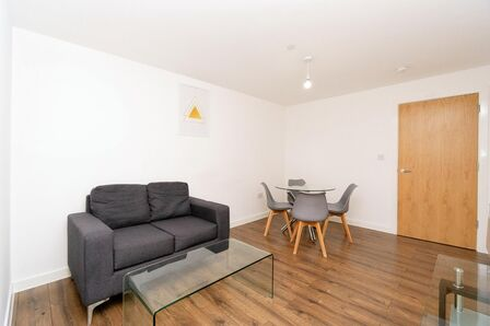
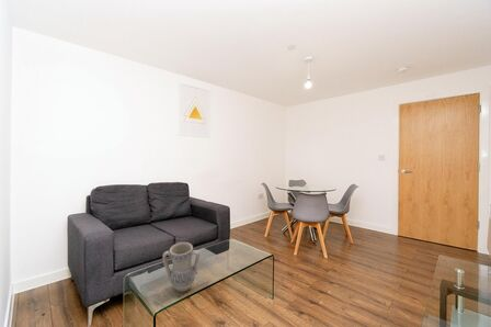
+ vase (181, 267)
